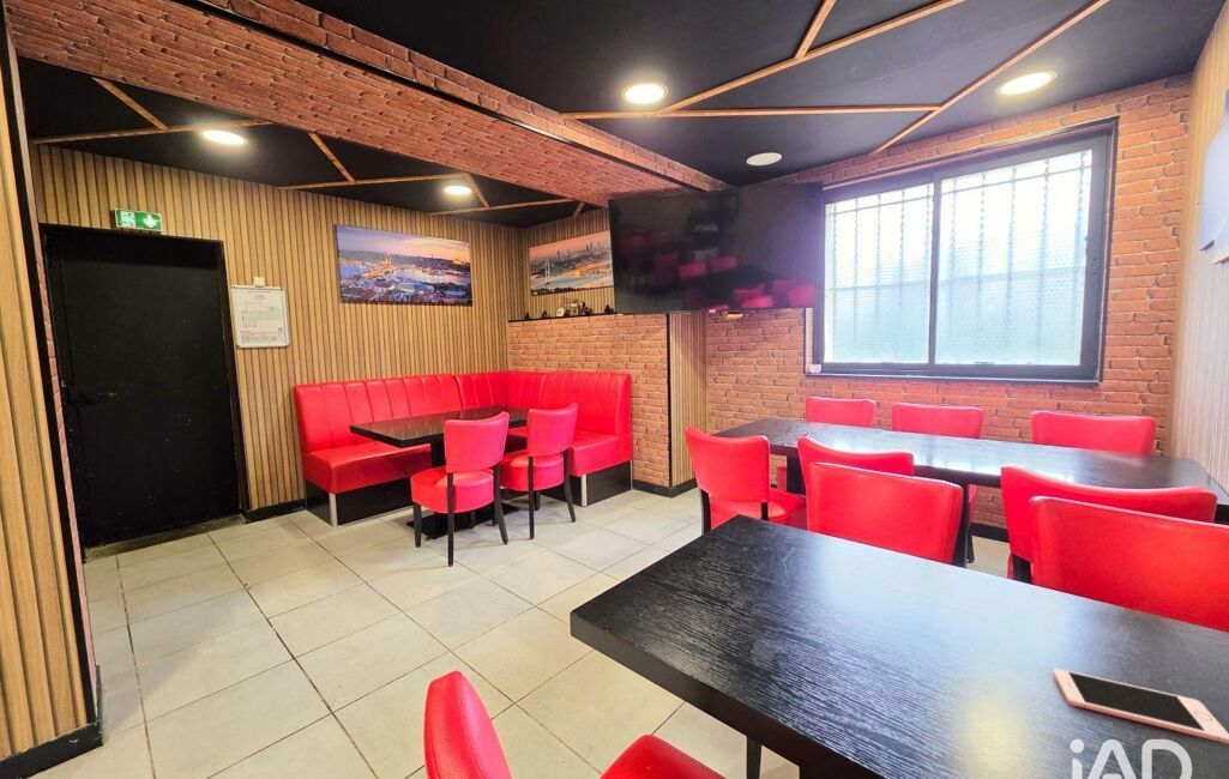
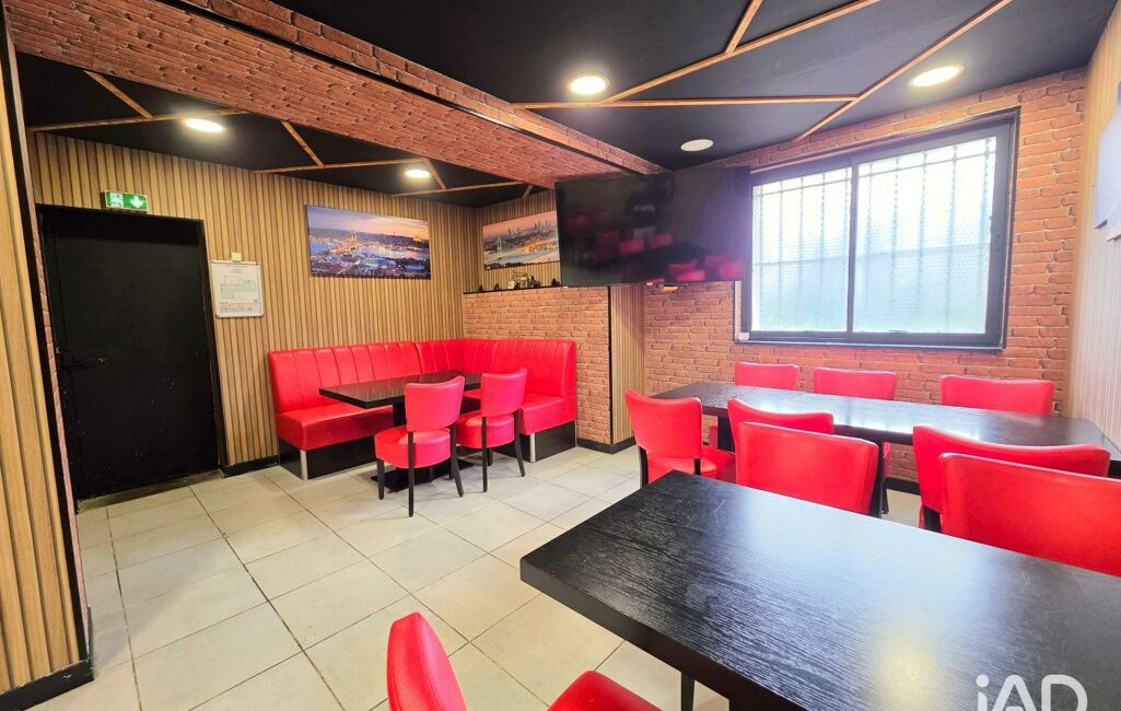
- cell phone (1133, 702)
